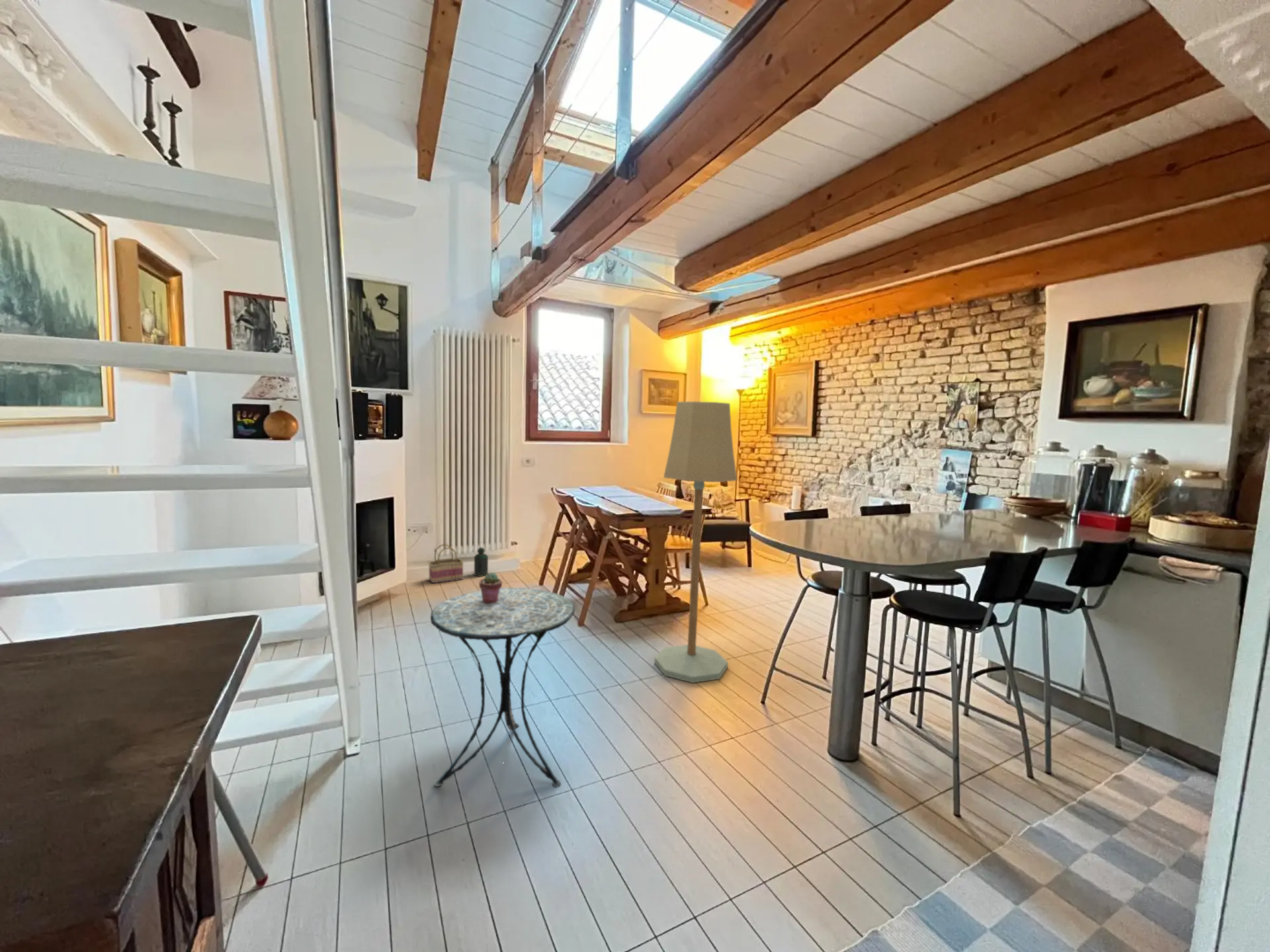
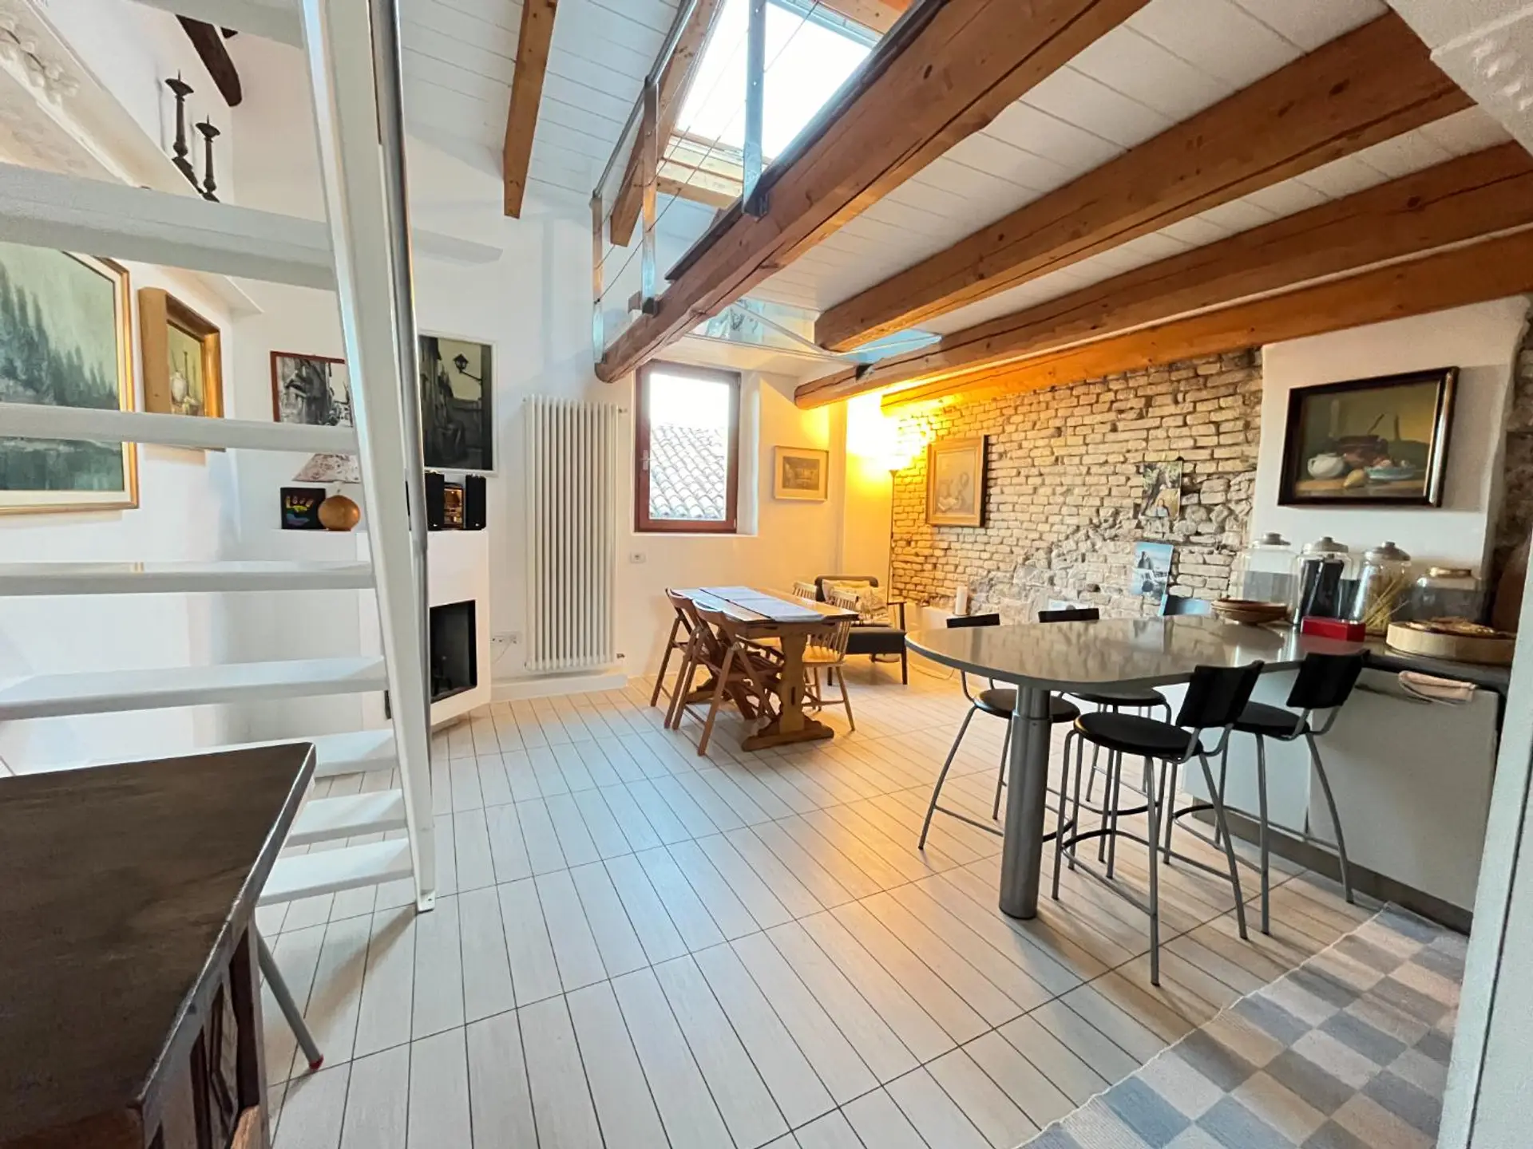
- floor lamp (697, 537)
- side table (504, 685)
- lantern (481, 558)
- basket (446, 562)
- potted succulent (490, 585)
